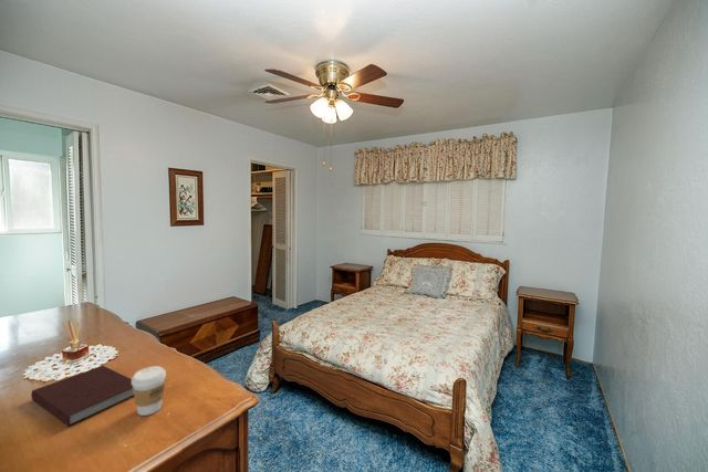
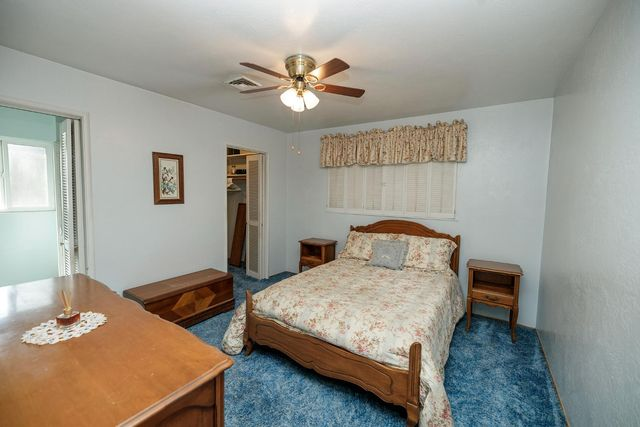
- coffee cup (149, 390)
- notebook (87, 391)
